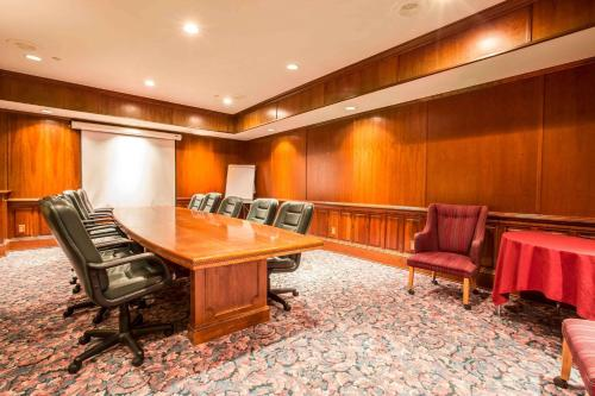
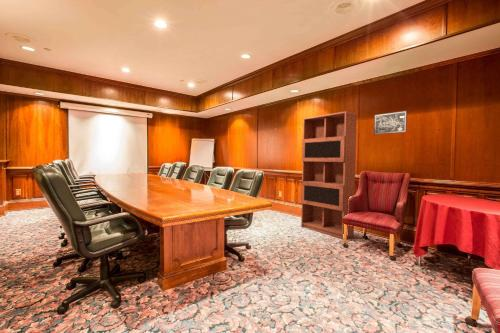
+ wall art (389, 123)
+ bookcase (326, 174)
